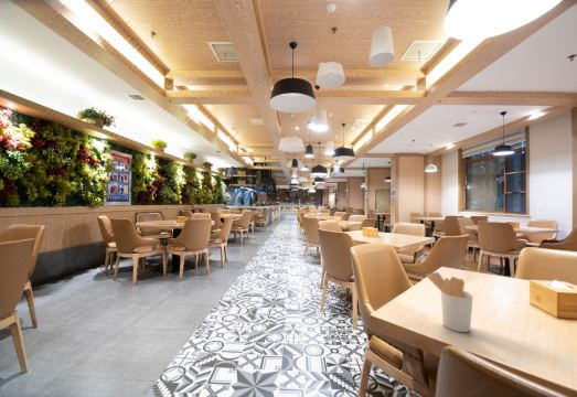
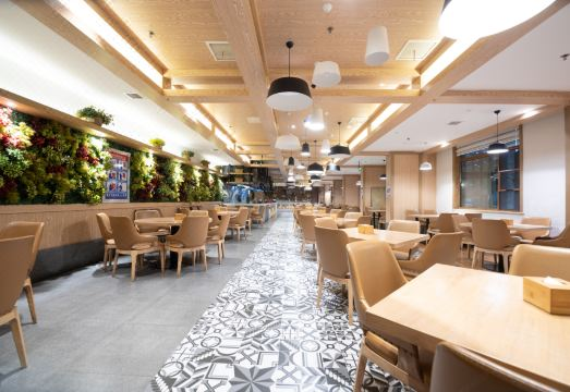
- utensil holder (448, 299)
